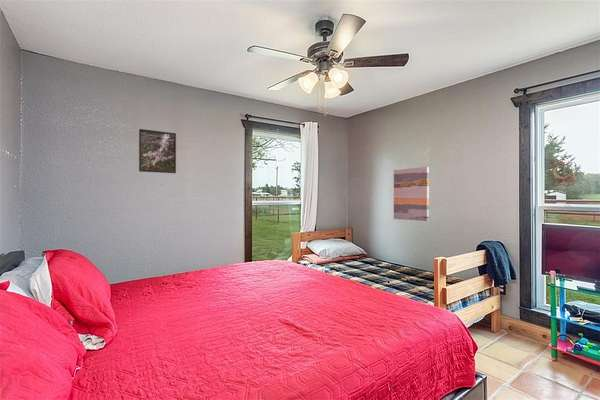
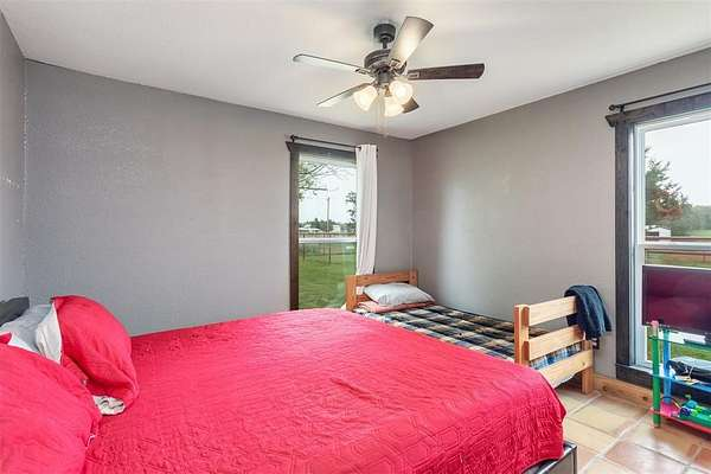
- wall art (410, 194)
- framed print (158, 151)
